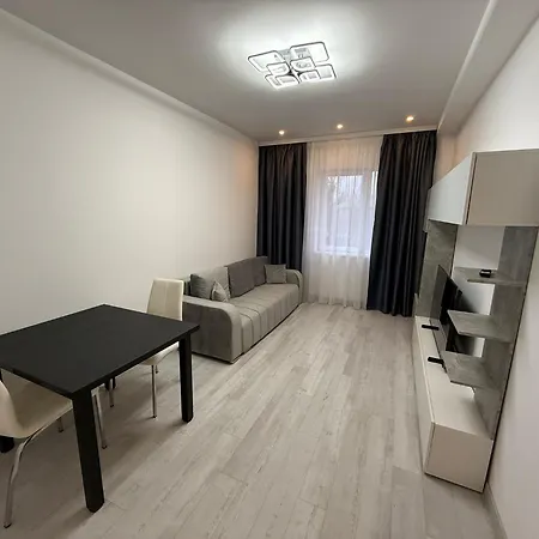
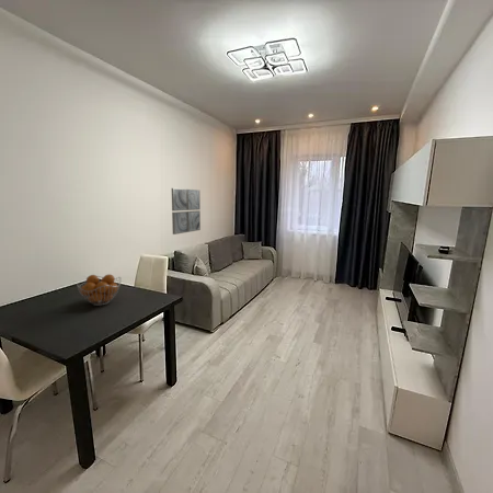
+ wall art (186, 209)
+ fruit basket (100, 288)
